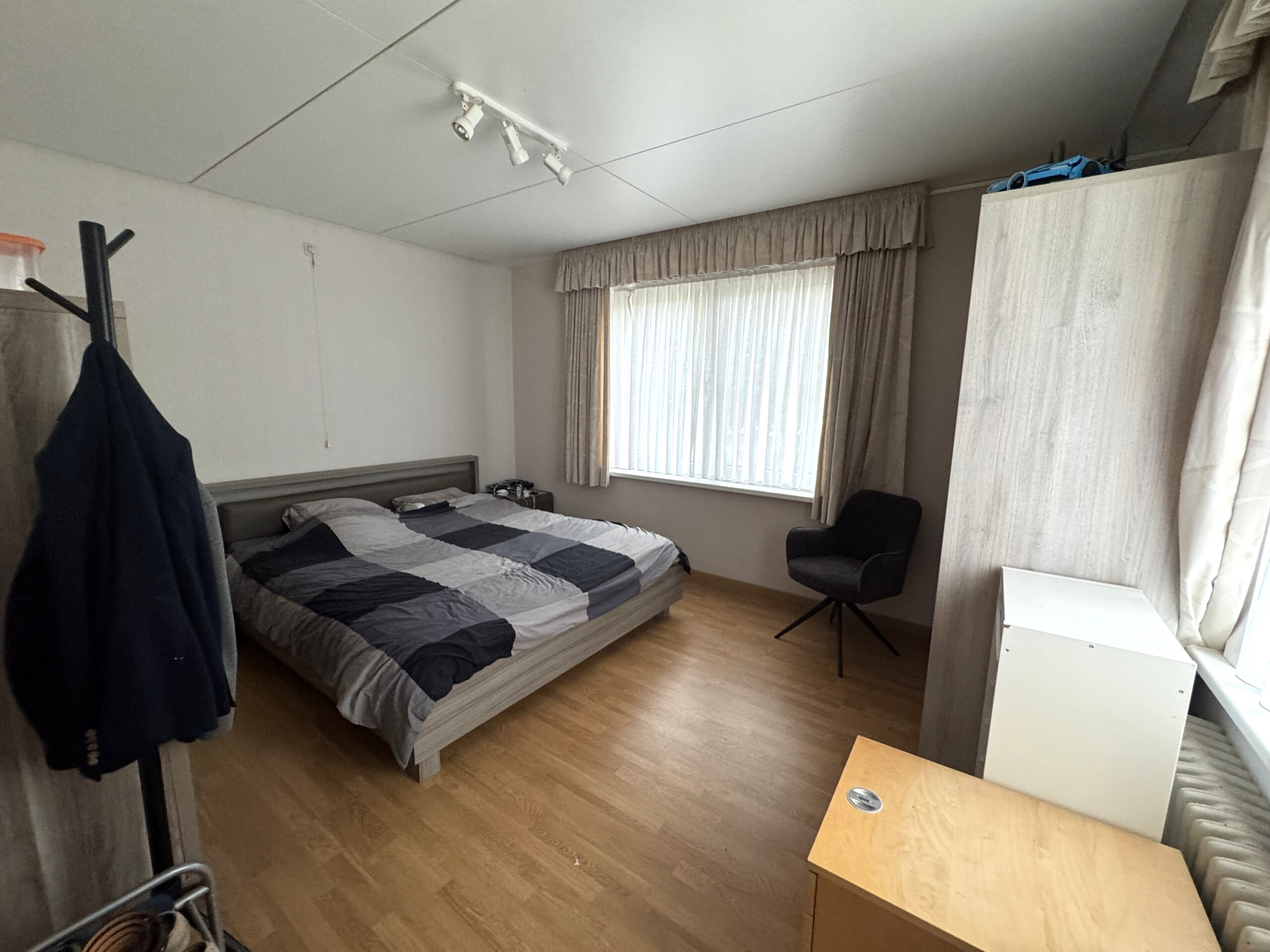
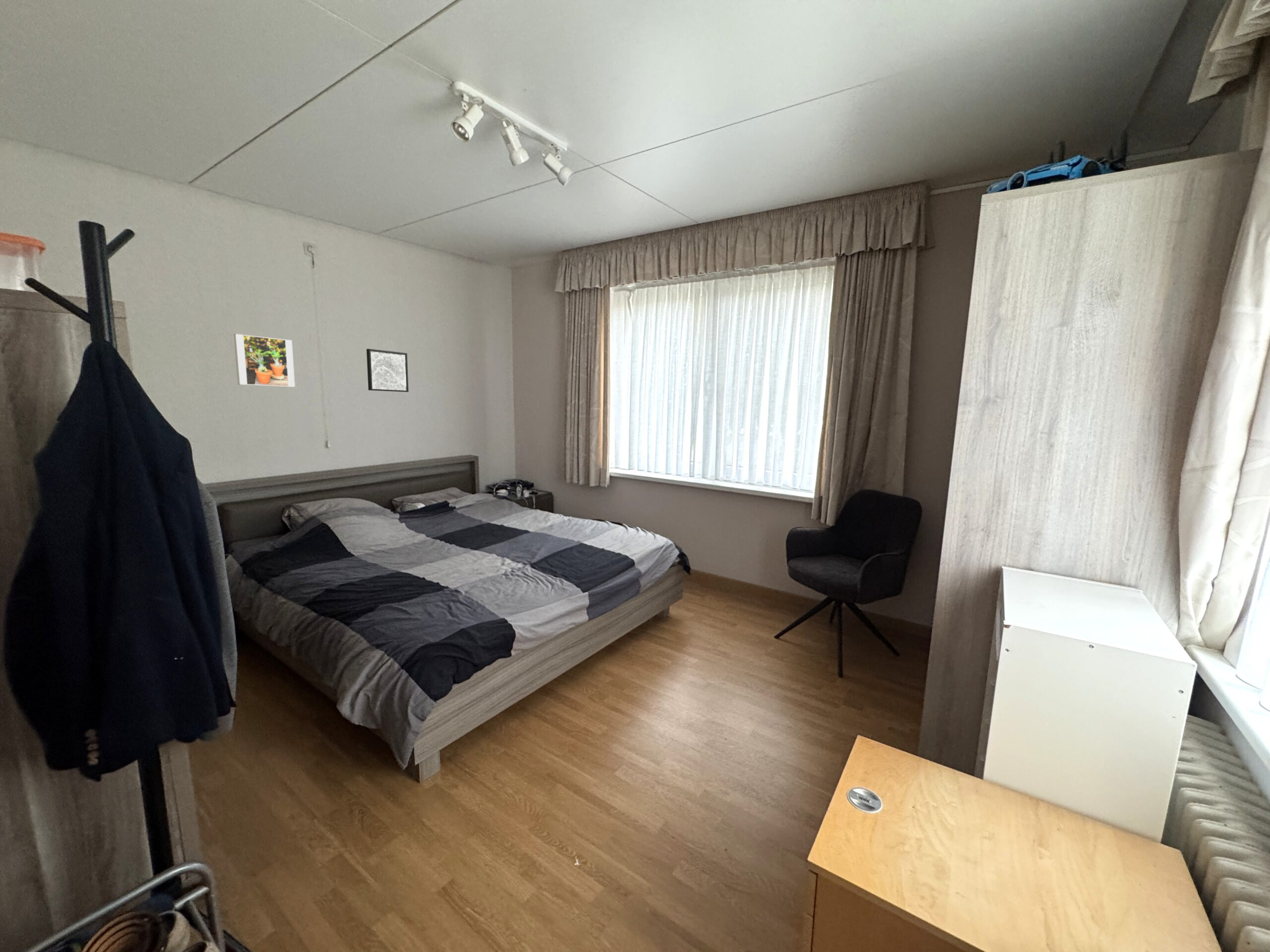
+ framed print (265, 361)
+ wall art (388, 371)
